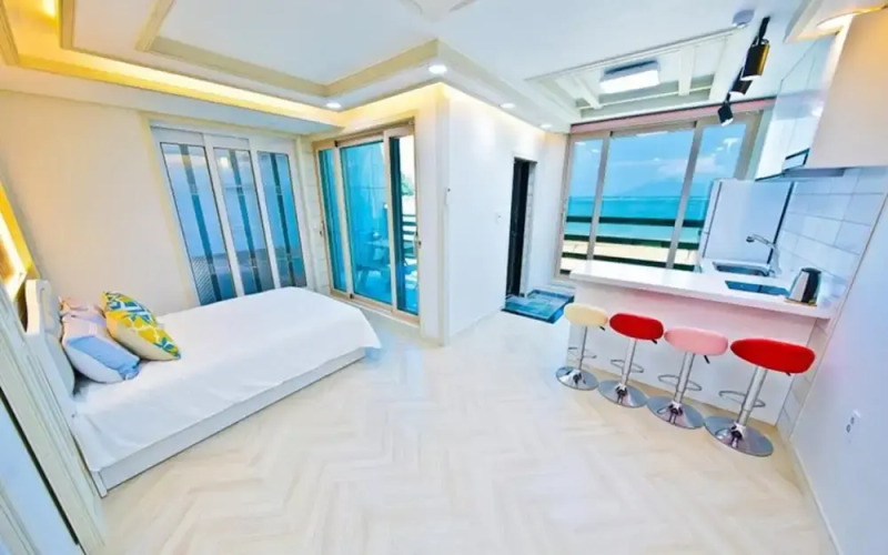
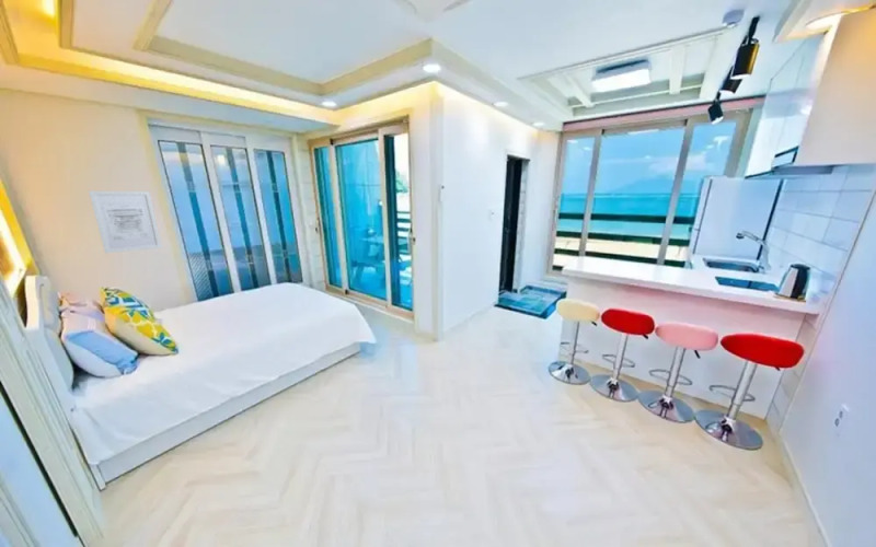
+ wall art (127, 221)
